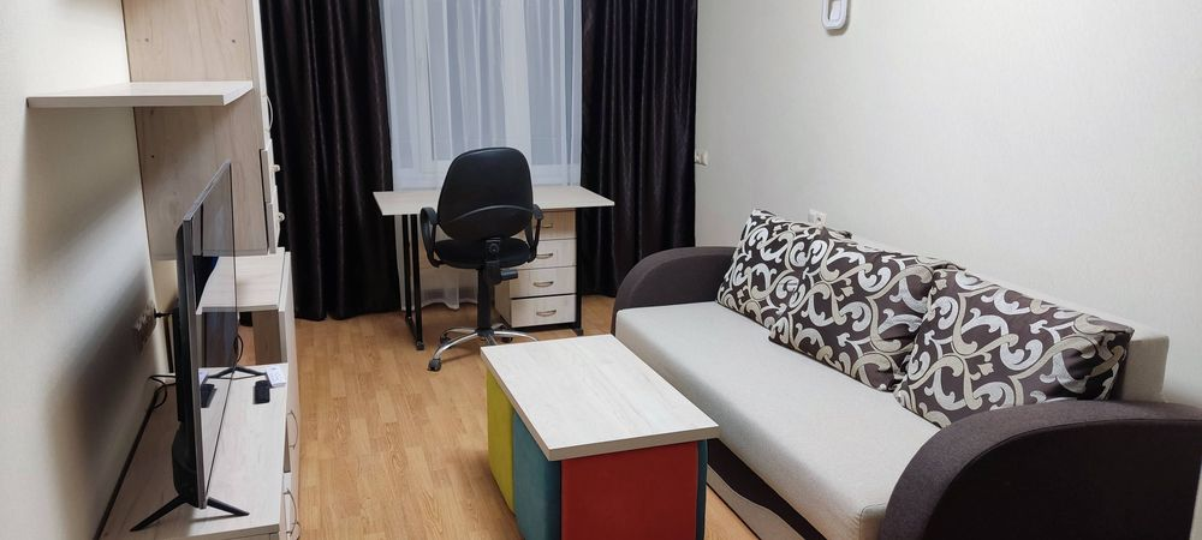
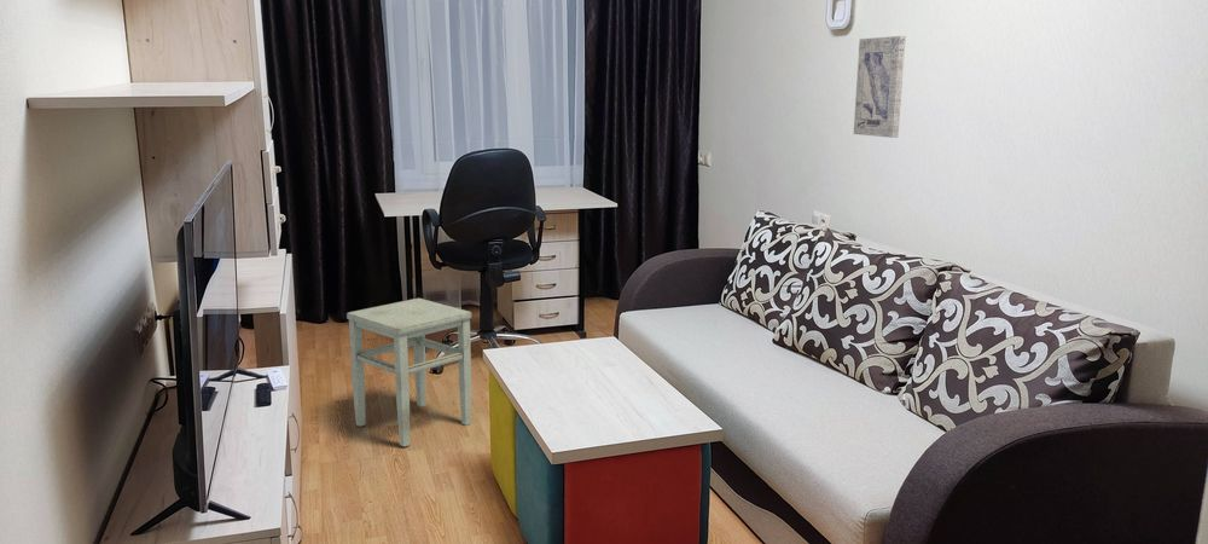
+ stool (411, 369)
+ wall art (878, 87)
